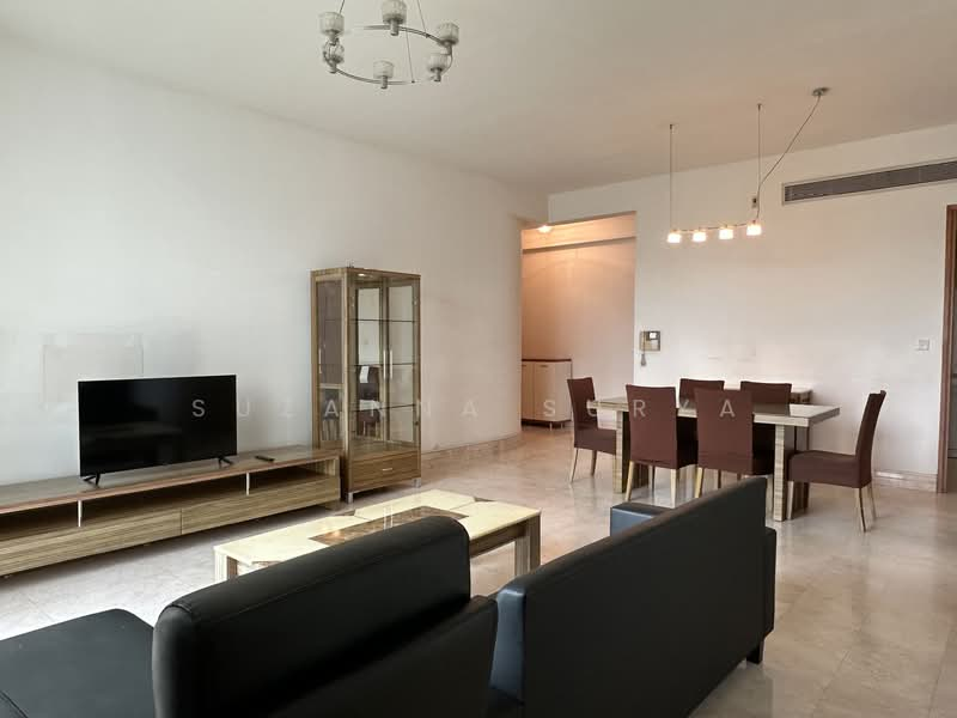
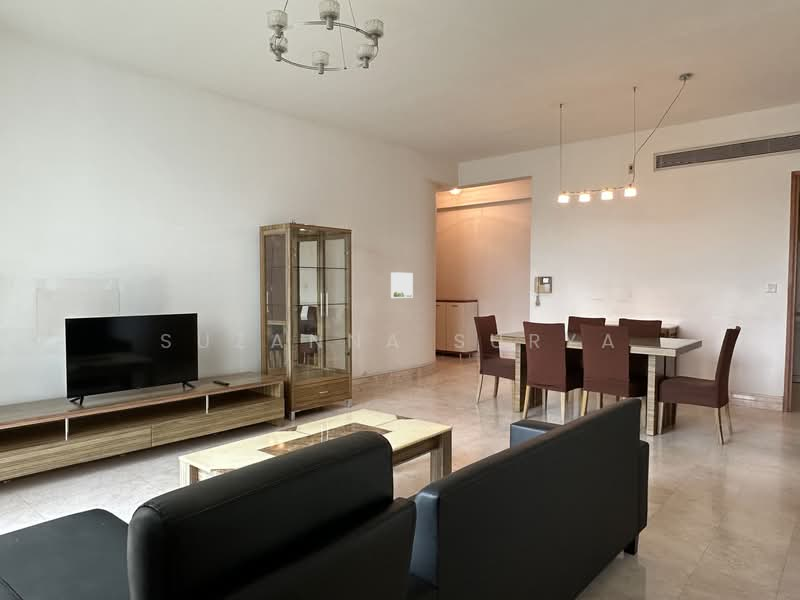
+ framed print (402, 285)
